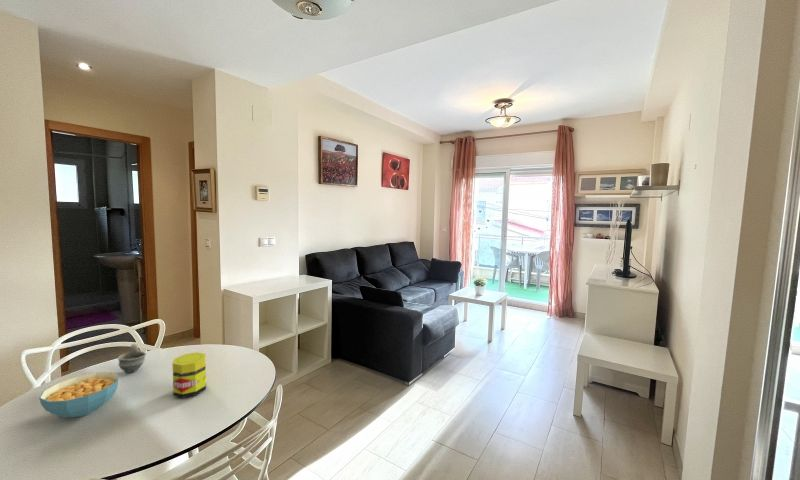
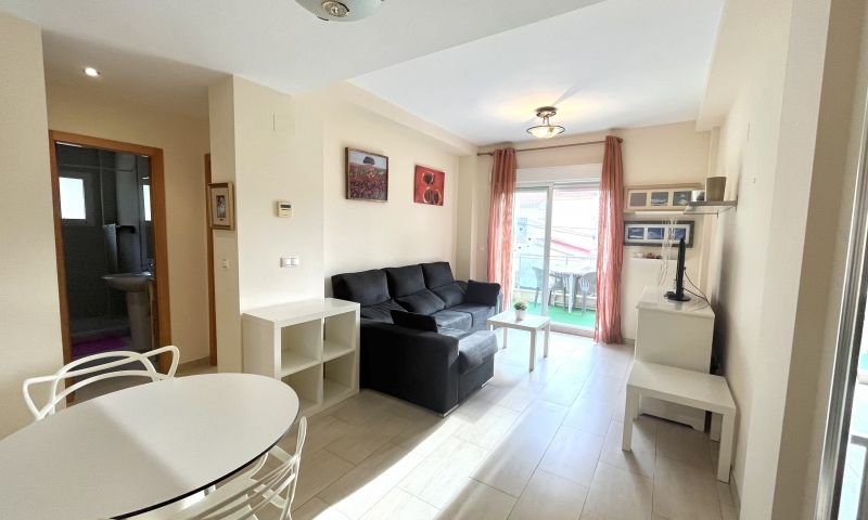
- cereal bowl (82, 398)
- cup (133, 358)
- jar (190, 374)
